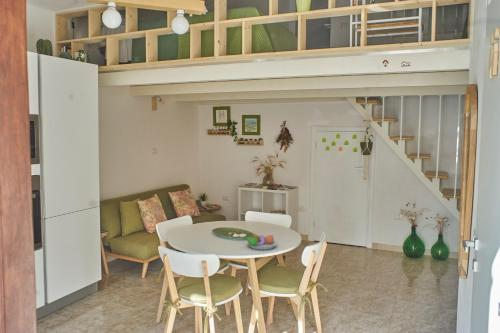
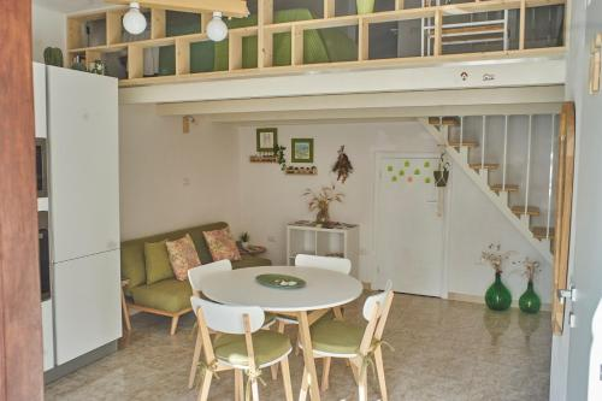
- fruit bowl (260, 240)
